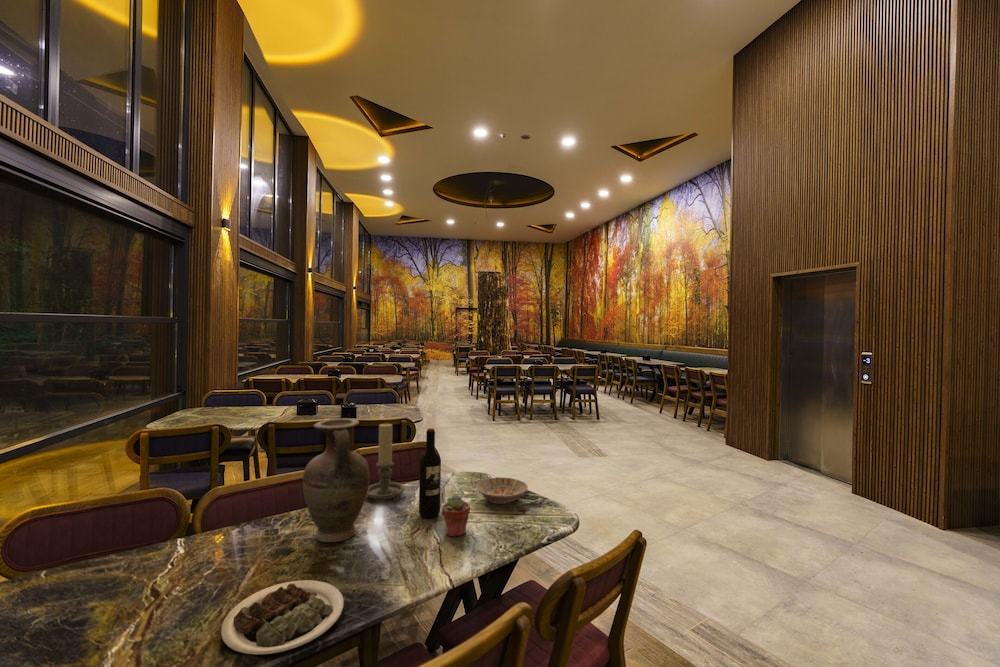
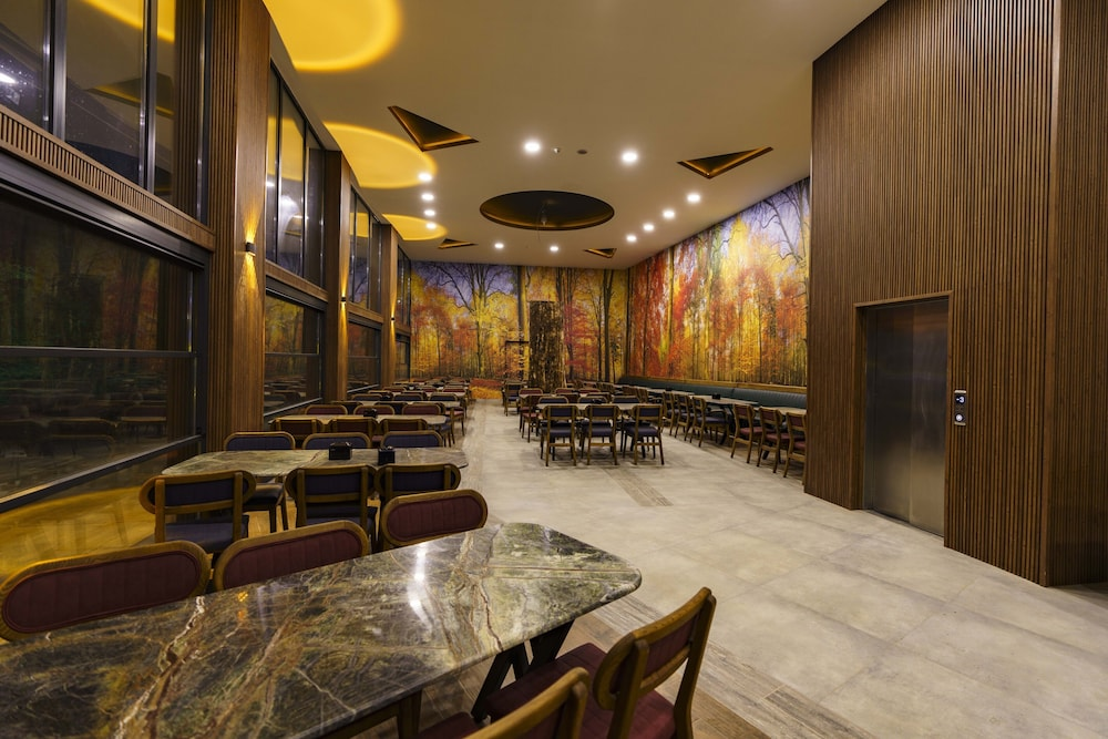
- vase (337, 478)
- wine bottle (430, 471)
- potted succulent (455, 513)
- candle holder (386, 460)
- plate (285, 611)
- bowl (501, 492)
